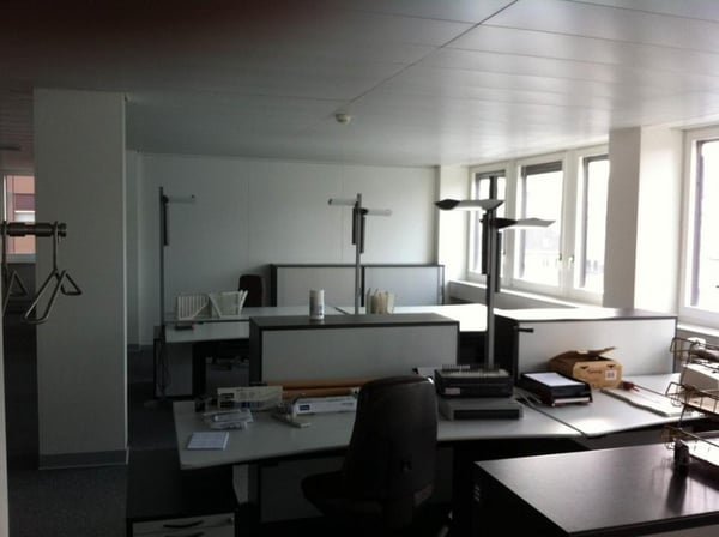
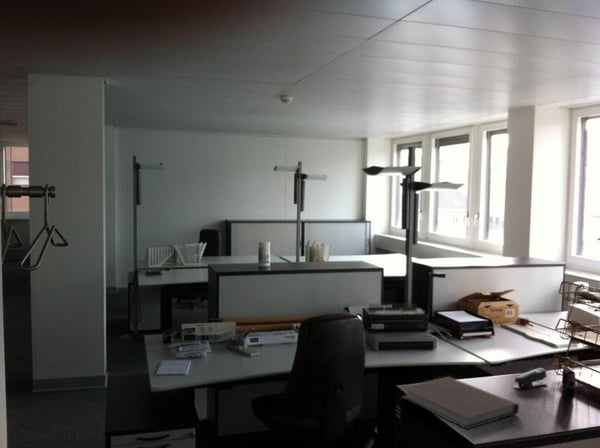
+ notebook (457, 399)
+ stapler (530, 378)
